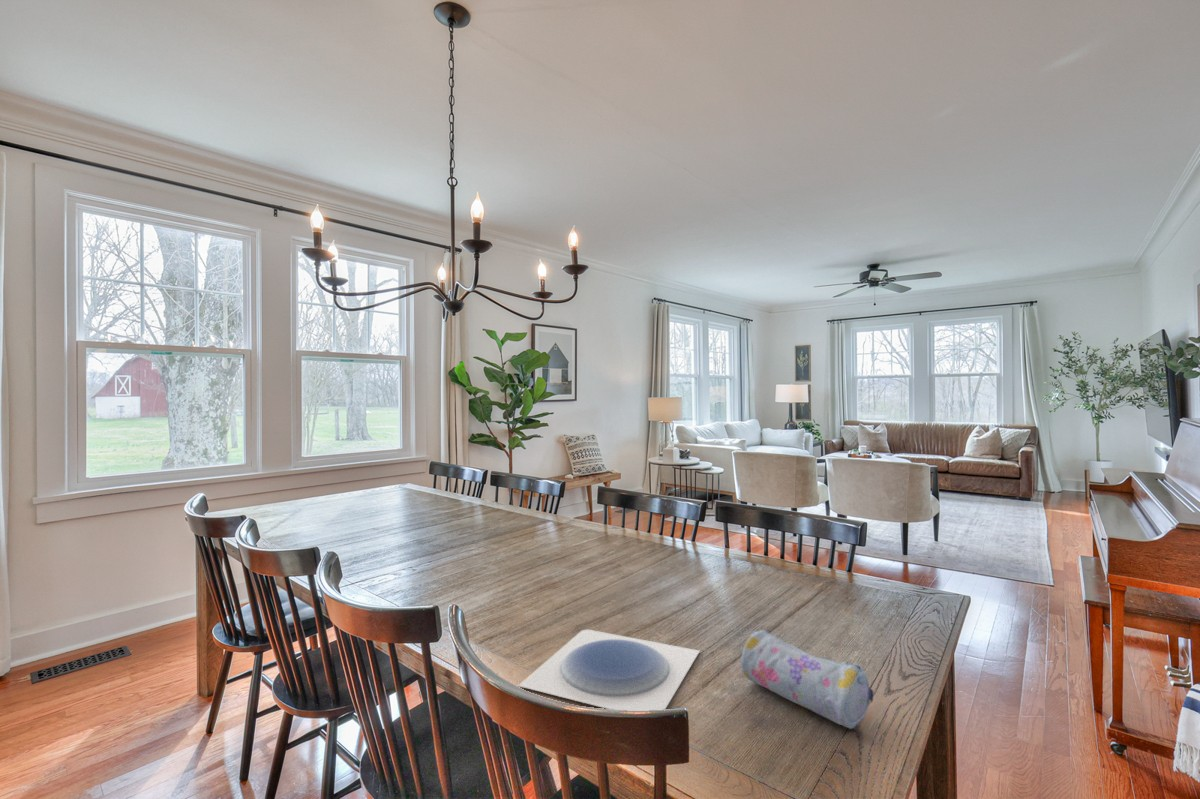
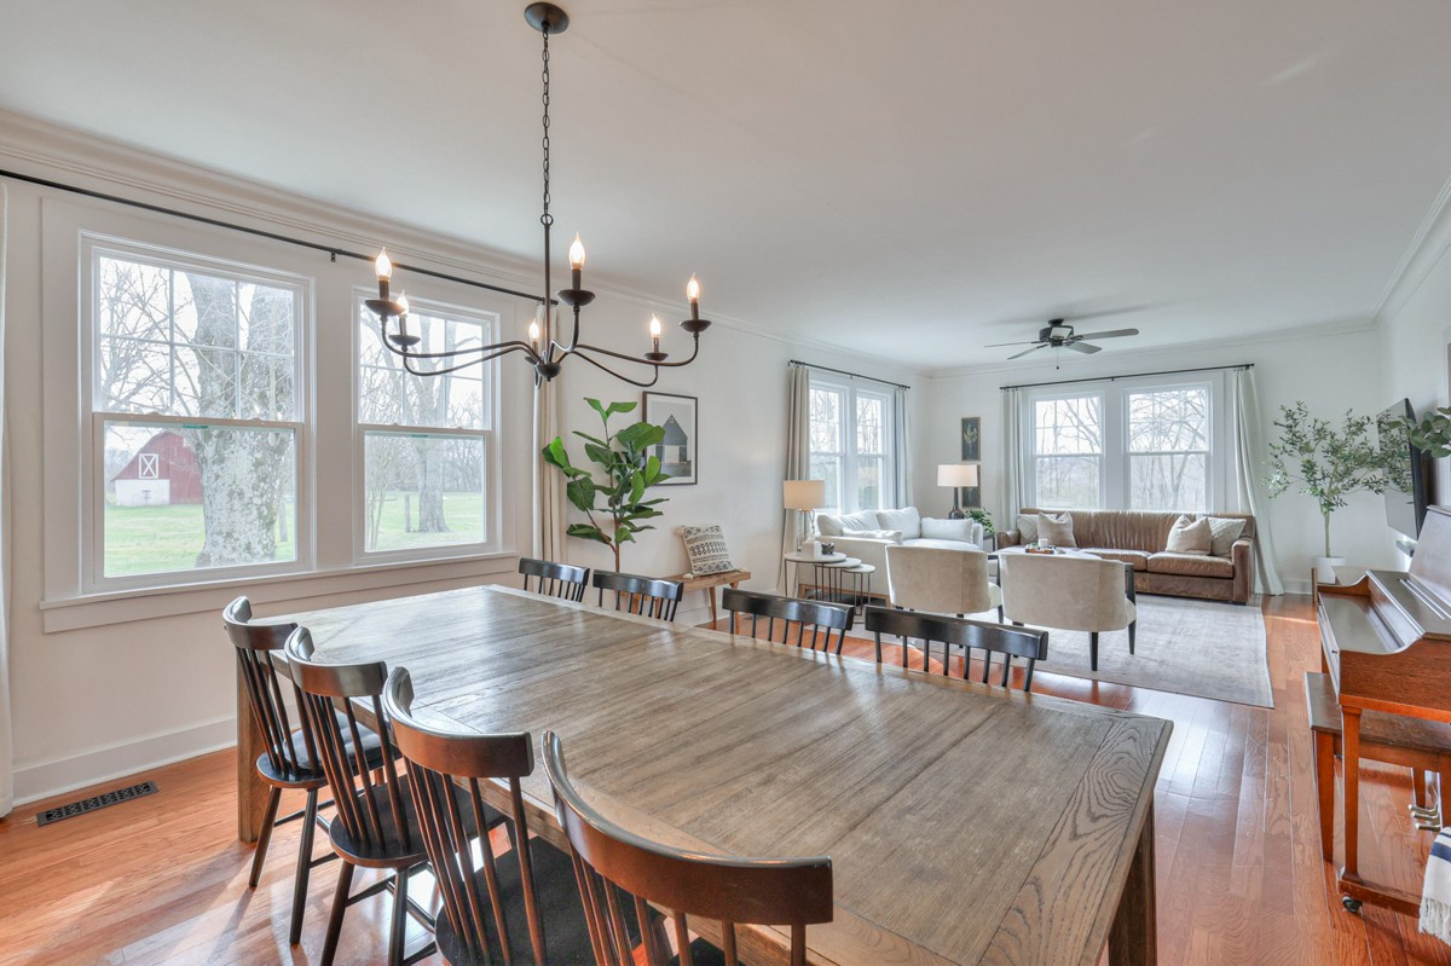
- plate (614, 661)
- pencil case (802, 674)
